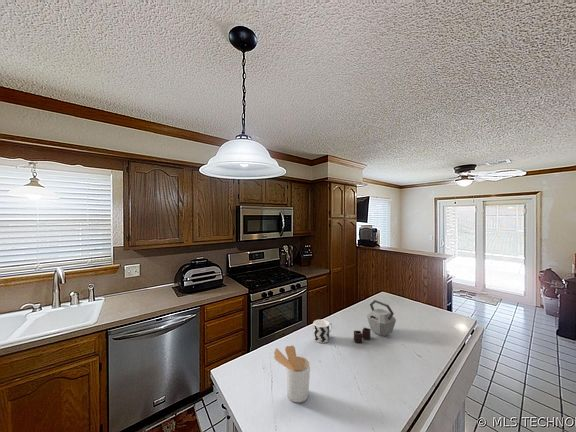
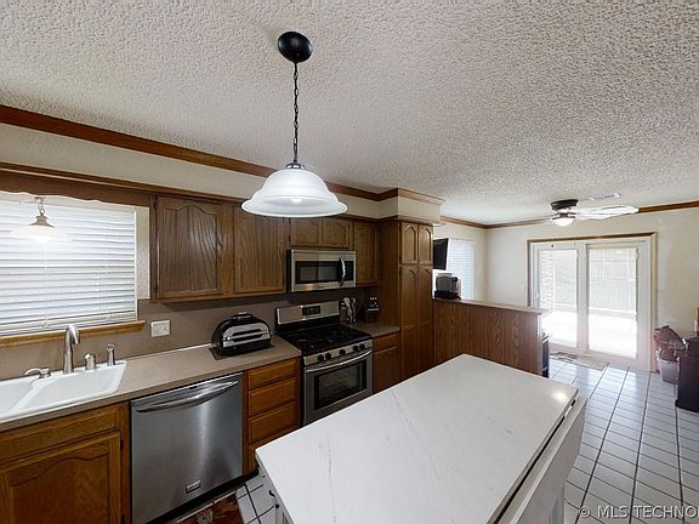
- cup (323, 330)
- utensil holder (291, 372)
- kettle (372, 320)
